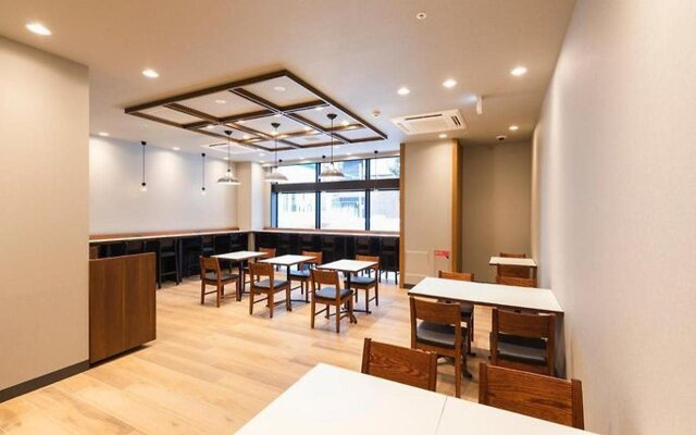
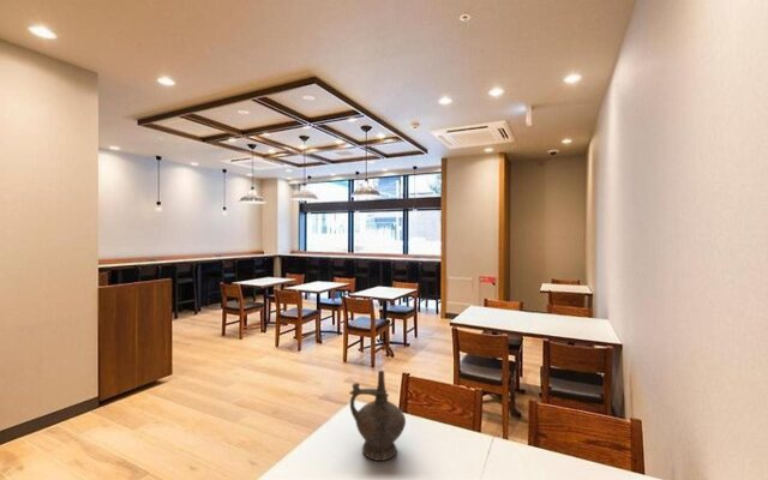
+ ceremonial vessel (377, 410)
